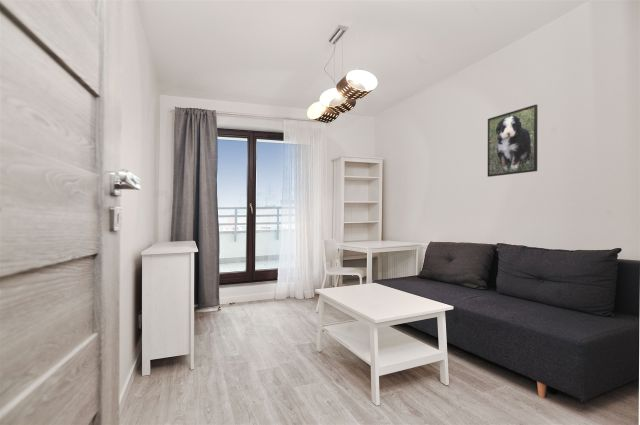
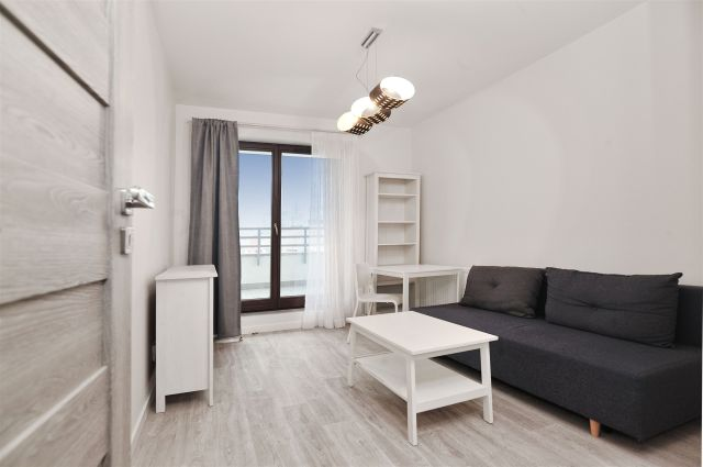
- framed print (510, 143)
